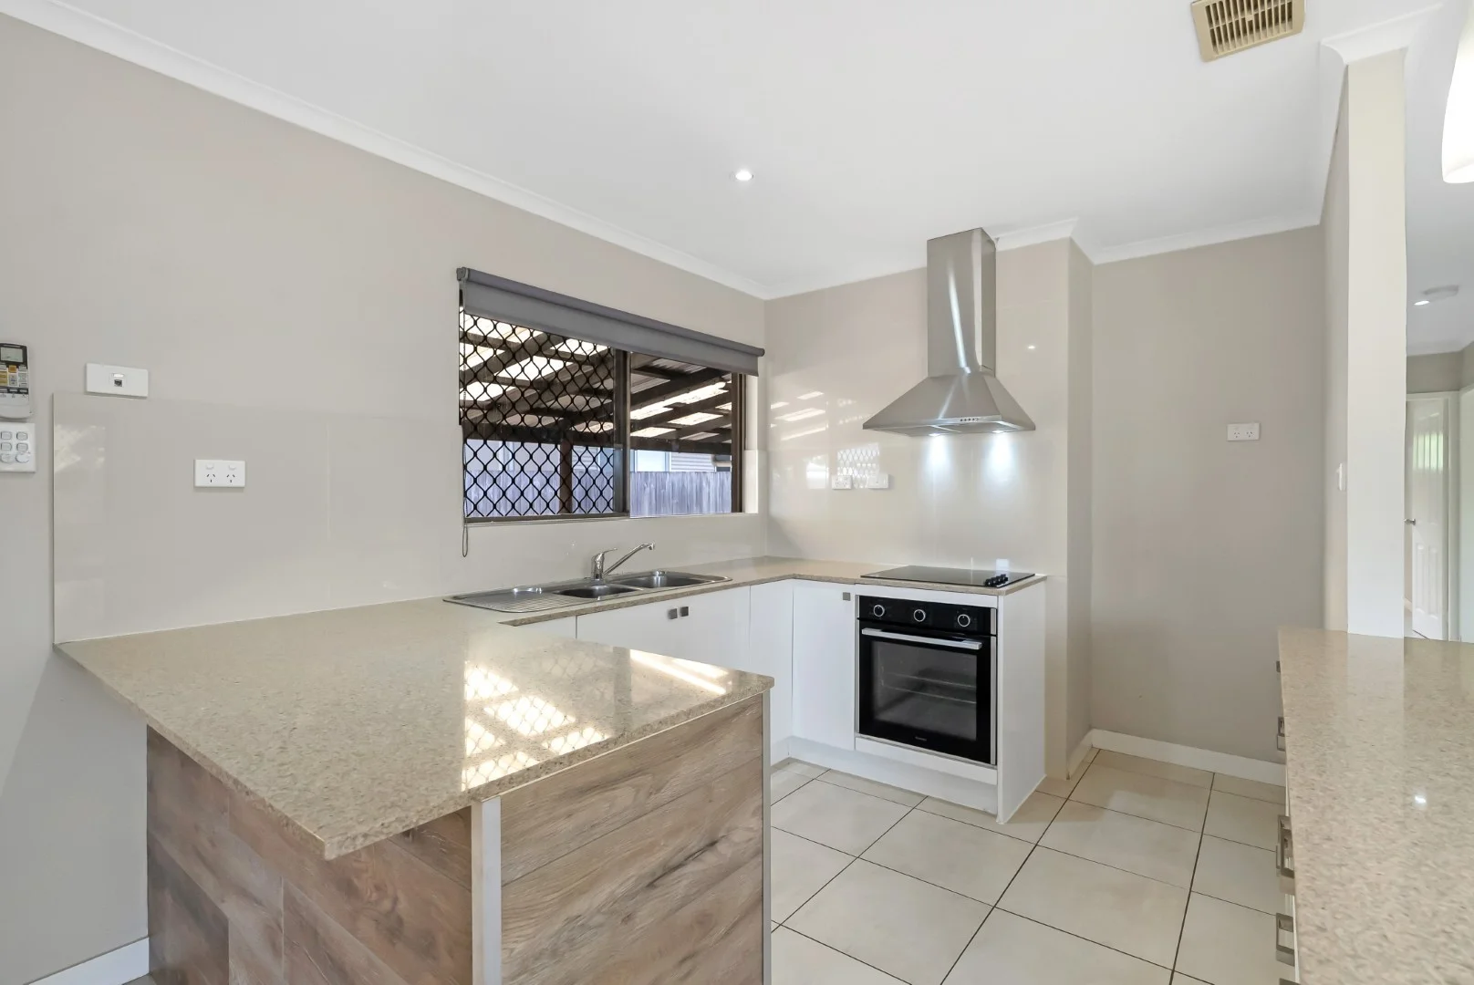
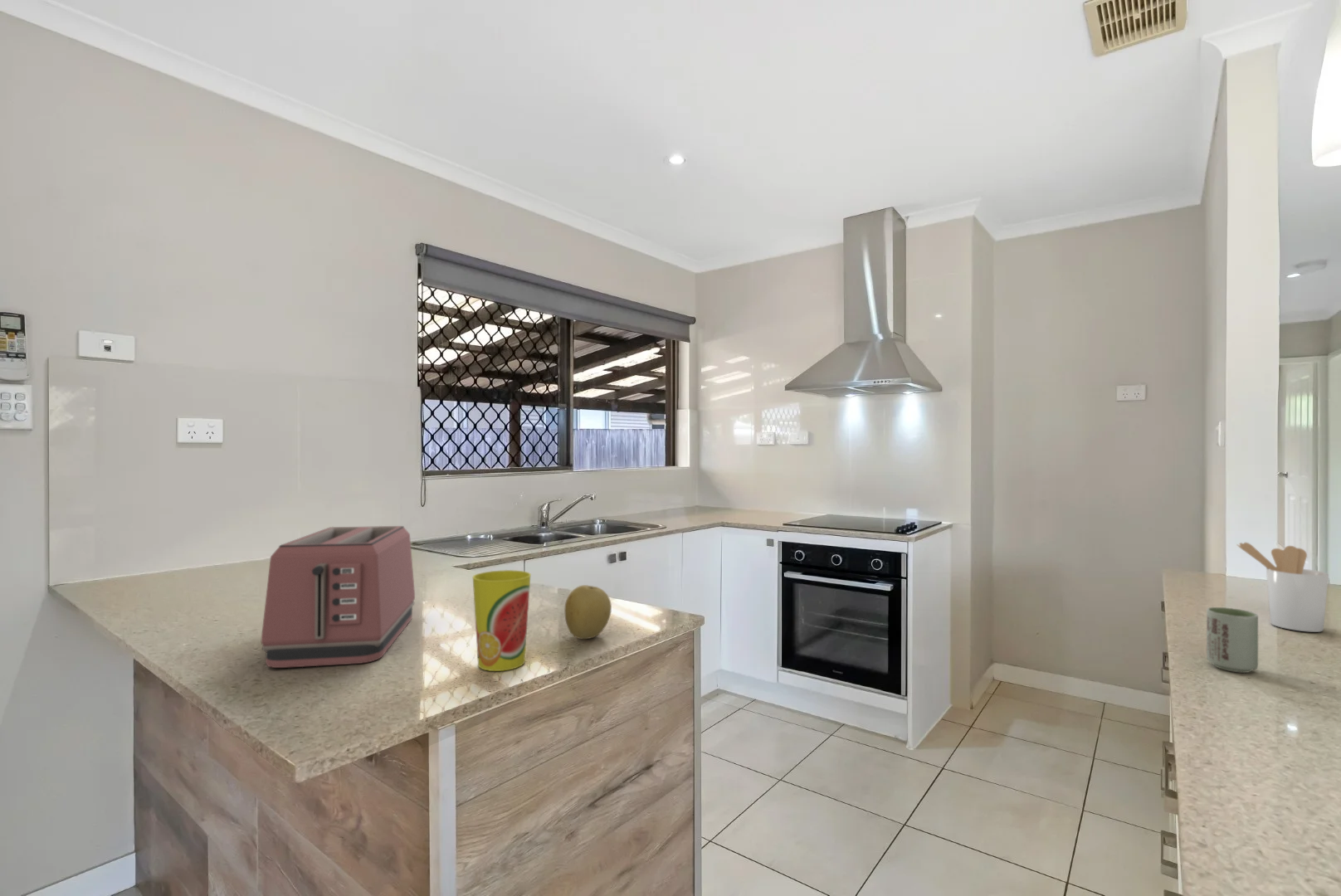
+ cup (501, 619)
+ cup (1231, 639)
+ toaster (346, 587)
+ fruit (588, 611)
+ utensil holder (1280, 583)
